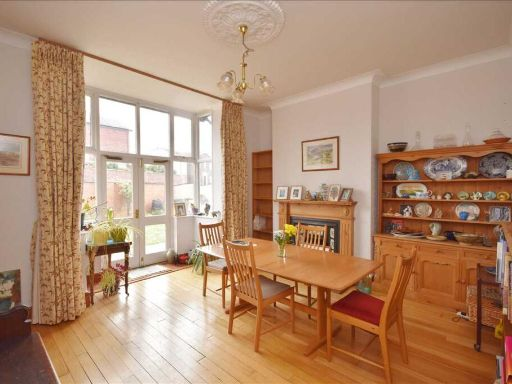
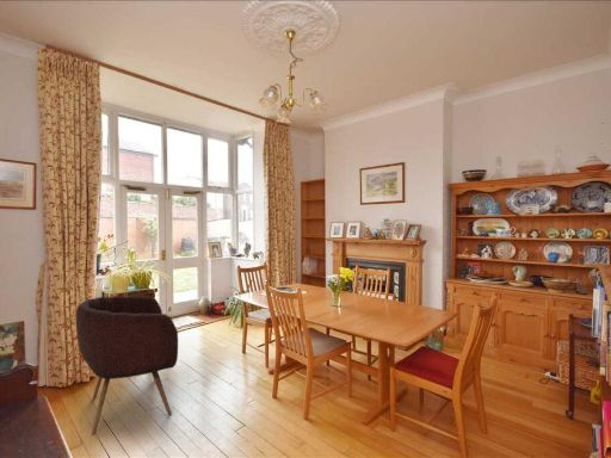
+ armchair (138, 349)
